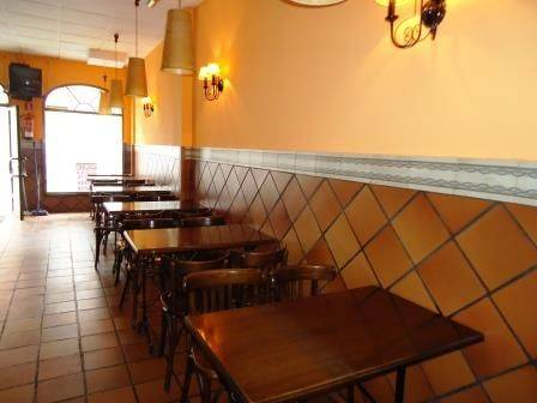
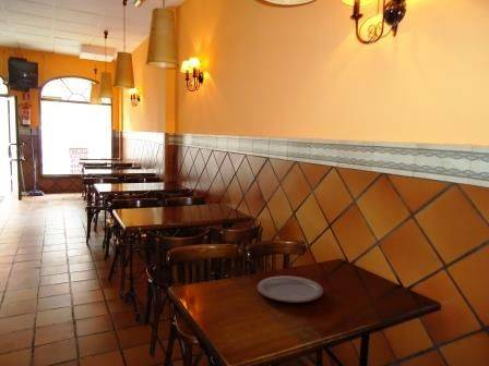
+ plate (289, 290)
